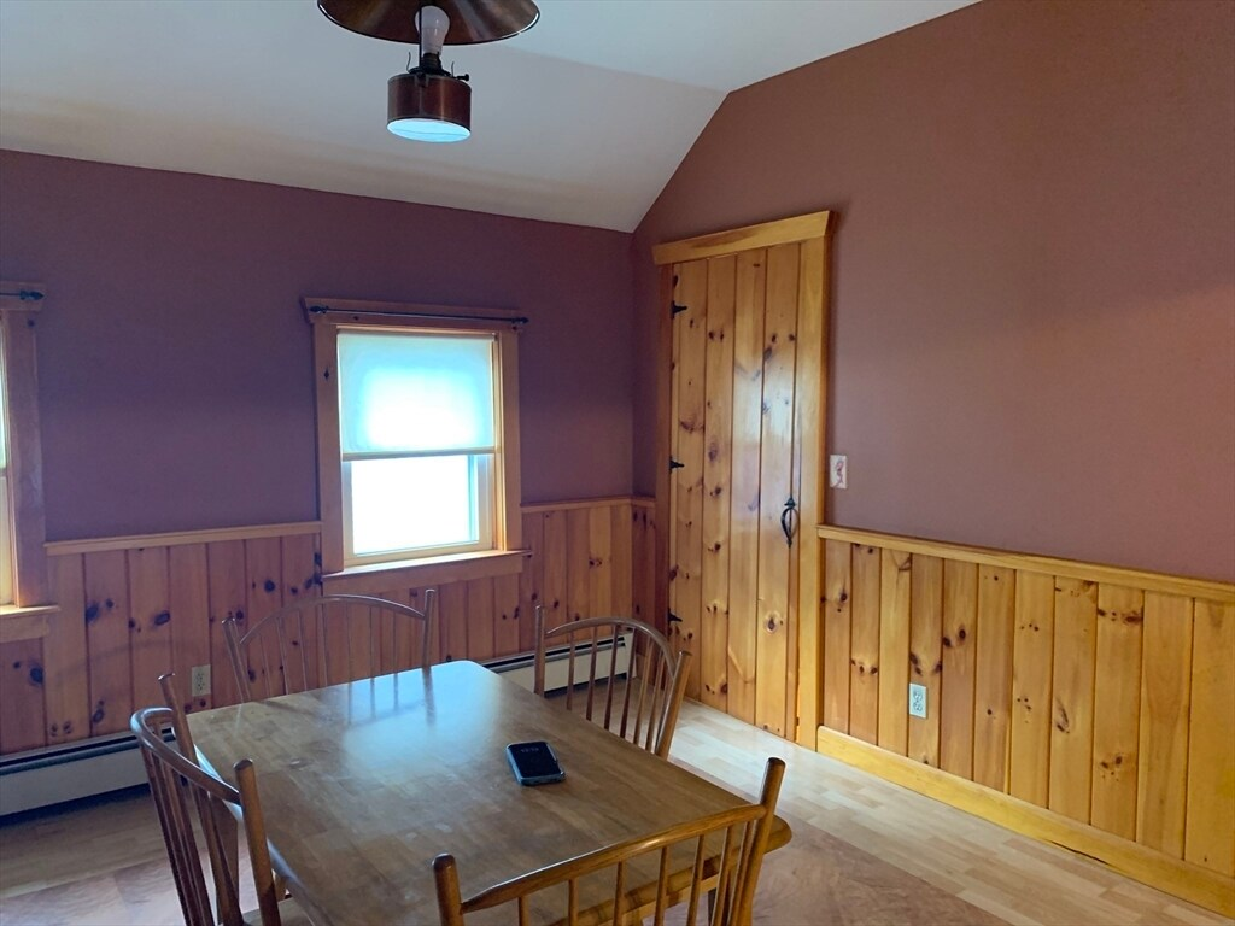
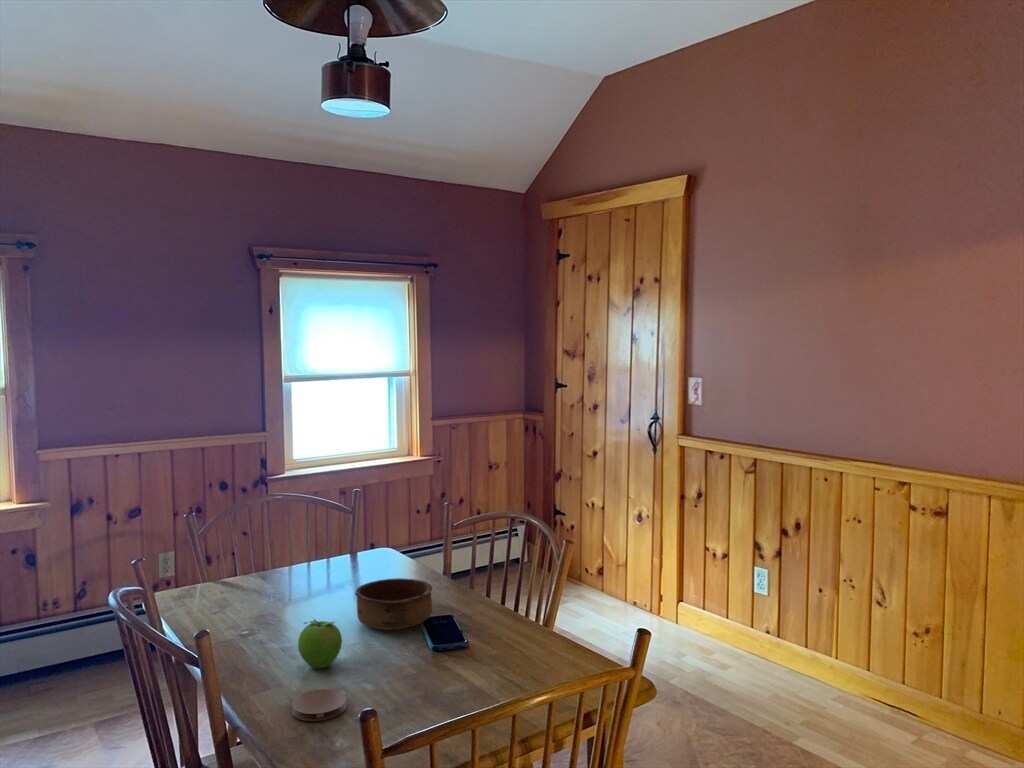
+ fruit (320, 641)
+ coaster (319, 704)
+ bowl (394, 604)
